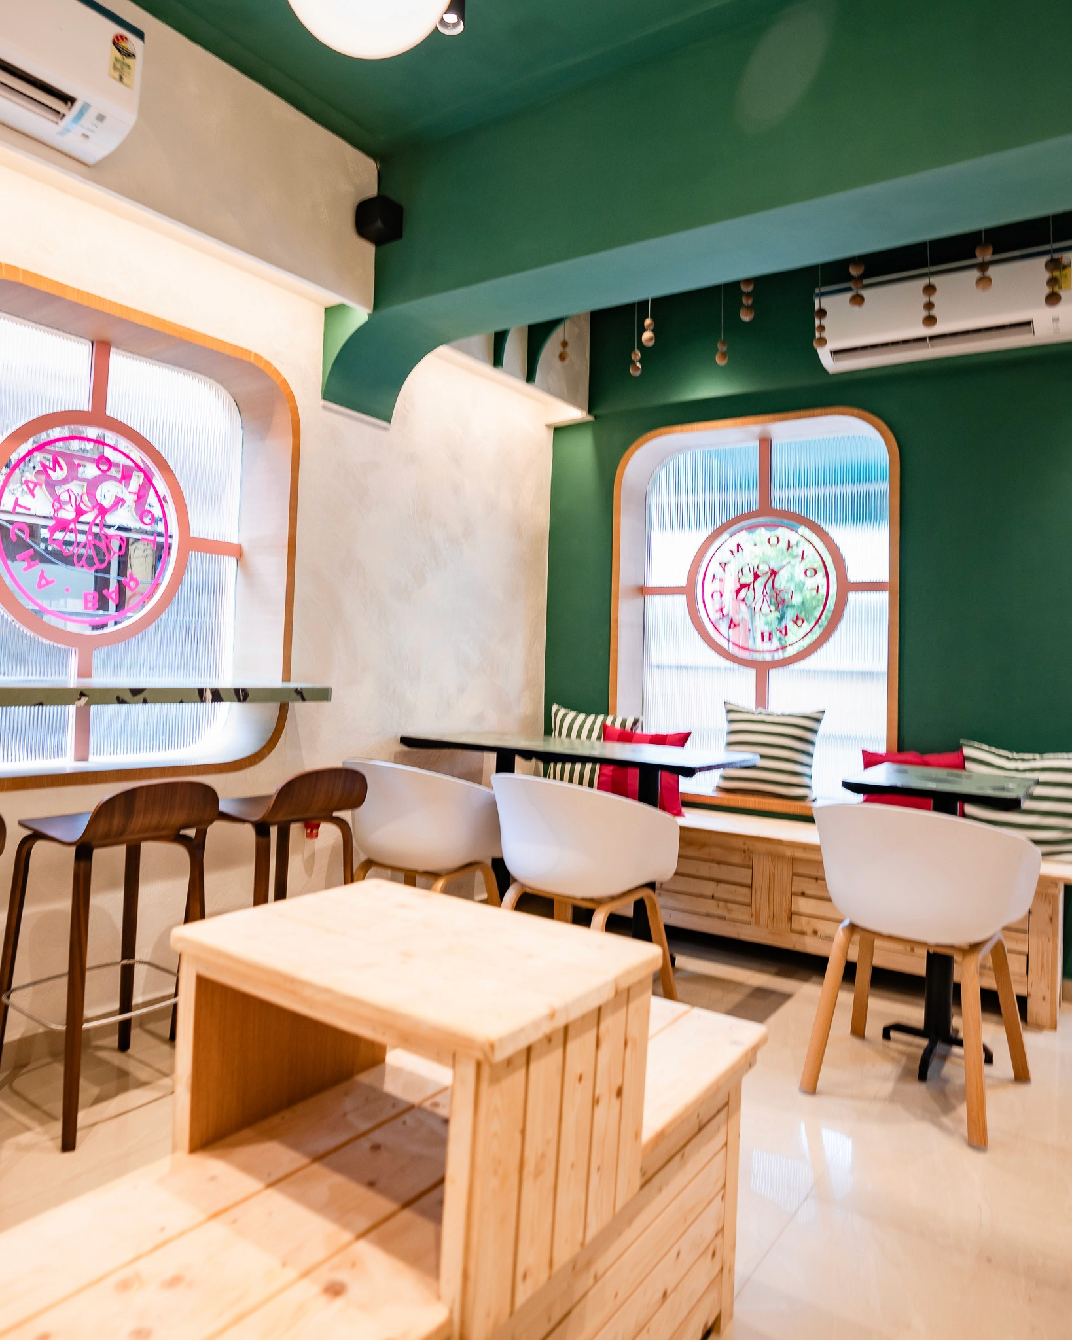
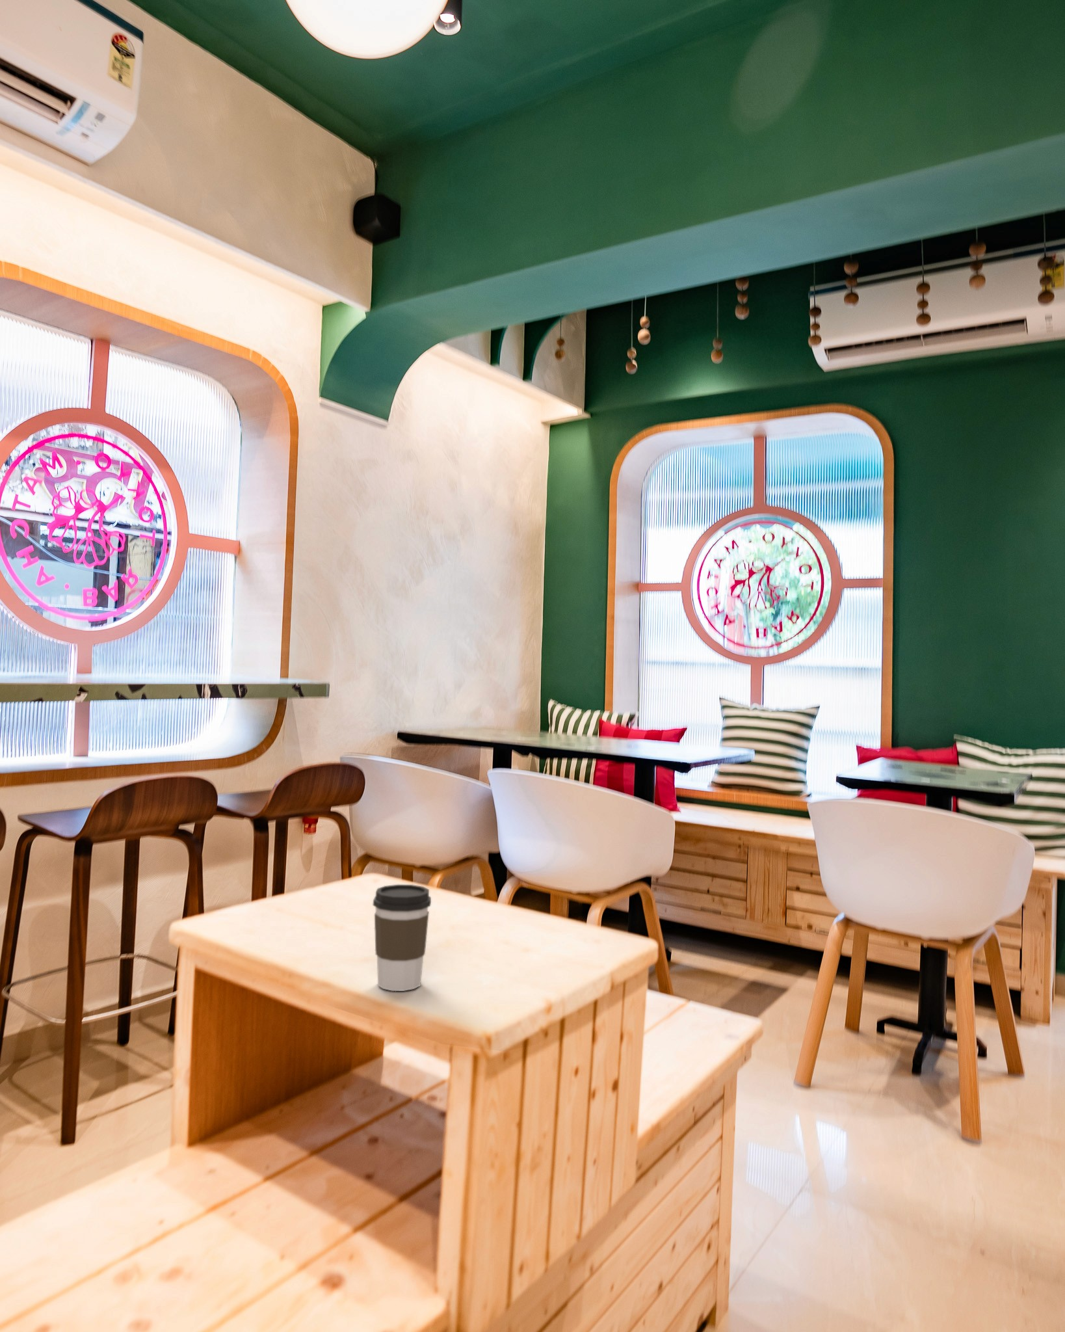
+ coffee cup (401, 936)
